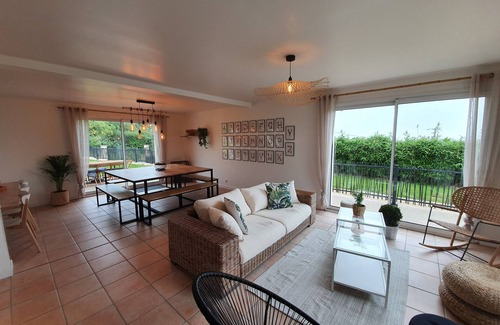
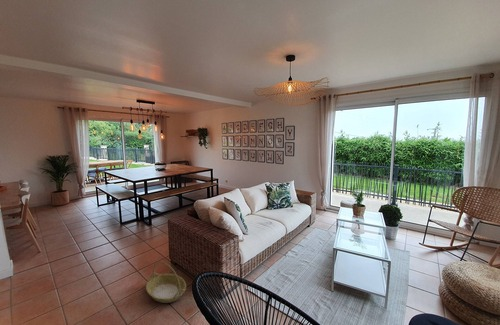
+ basket (165, 277)
